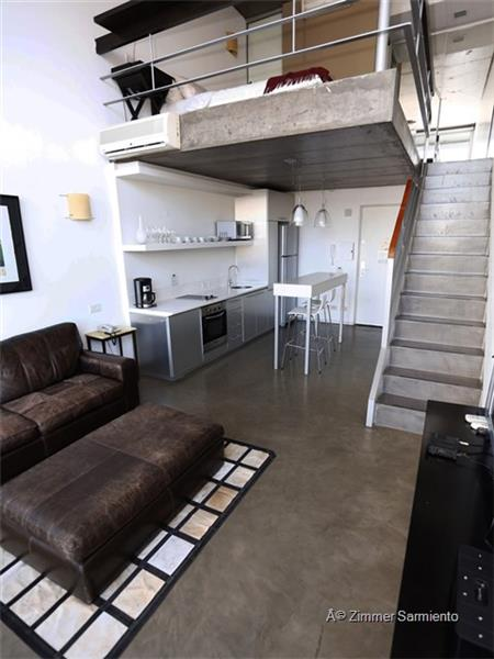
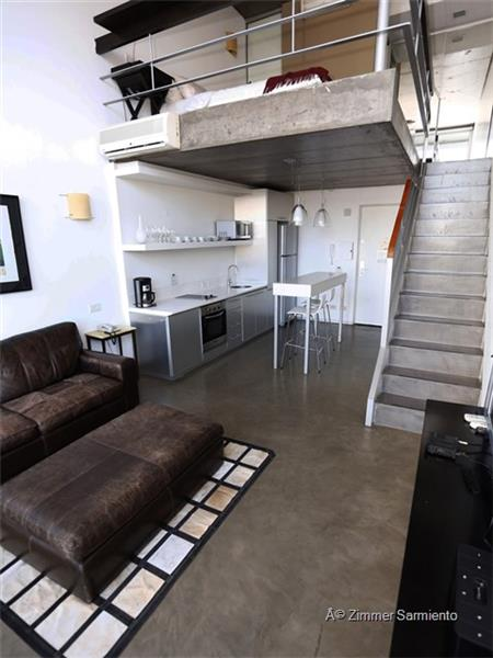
+ remote control (470, 479)
